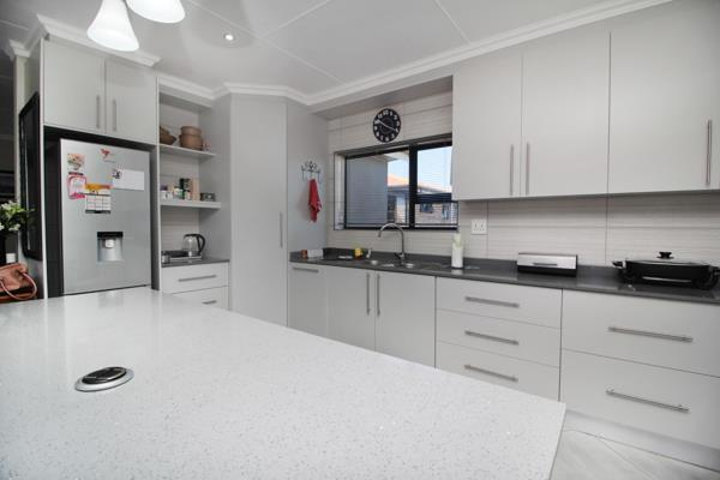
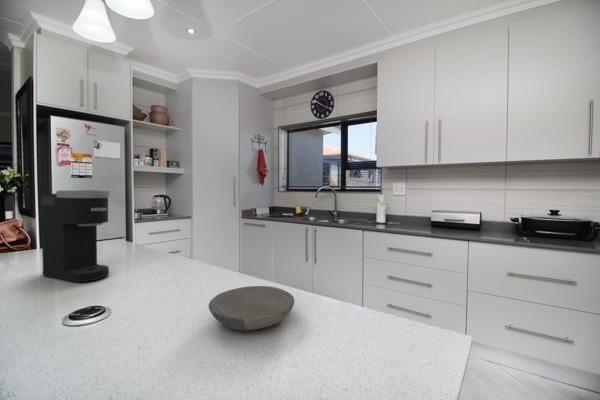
+ coffee maker (75, 232)
+ bowl (252, 308)
